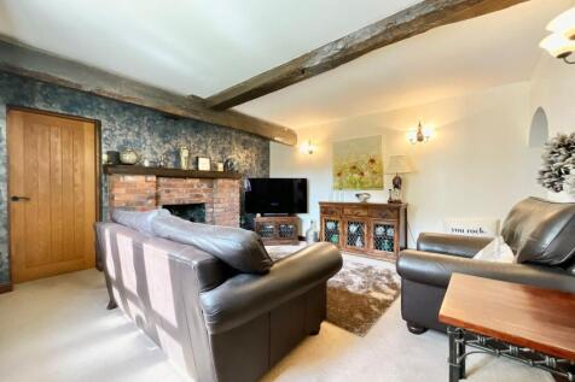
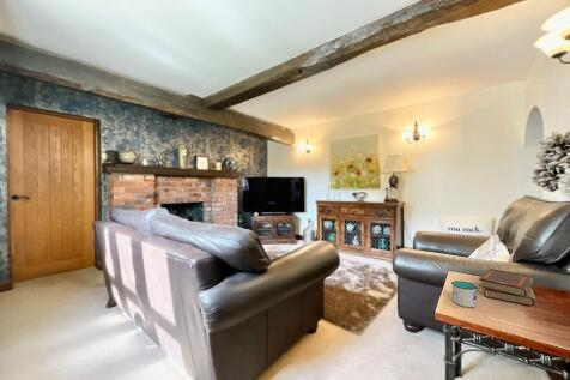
+ mug (465, 292)
+ book set (507, 284)
